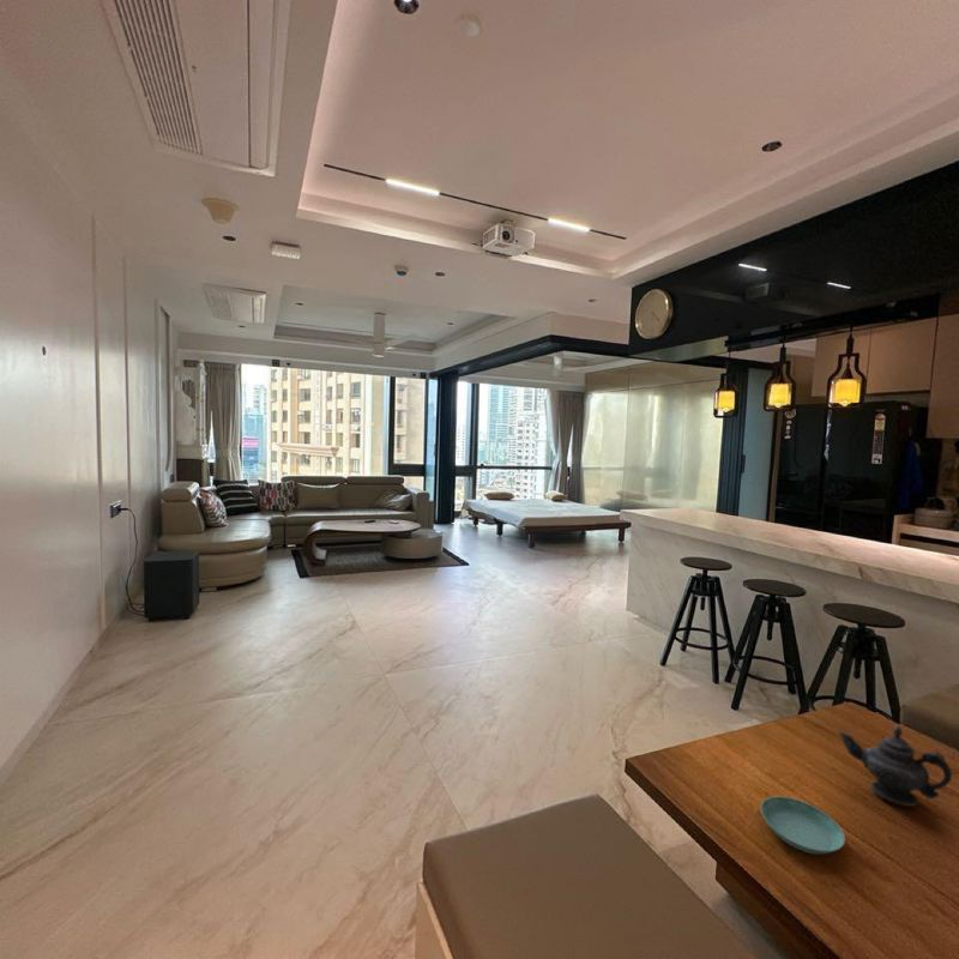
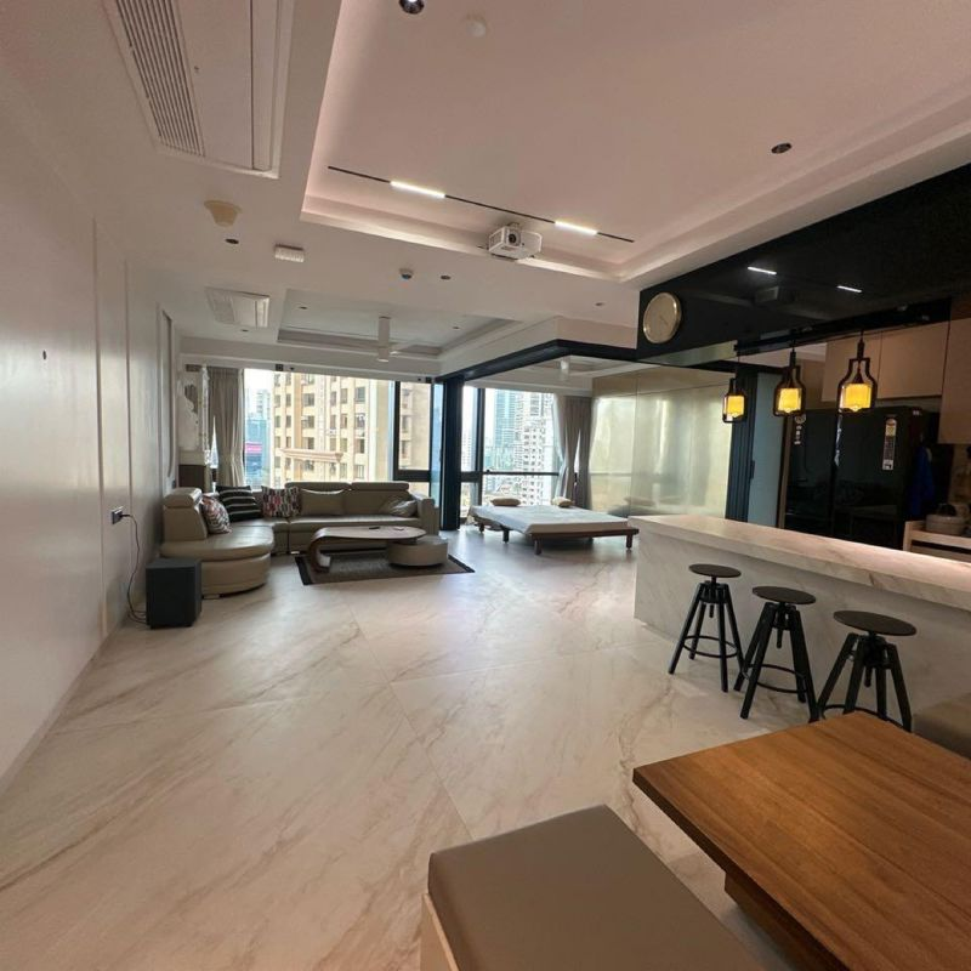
- saucer (800, 827)
- teapot (891, 759)
